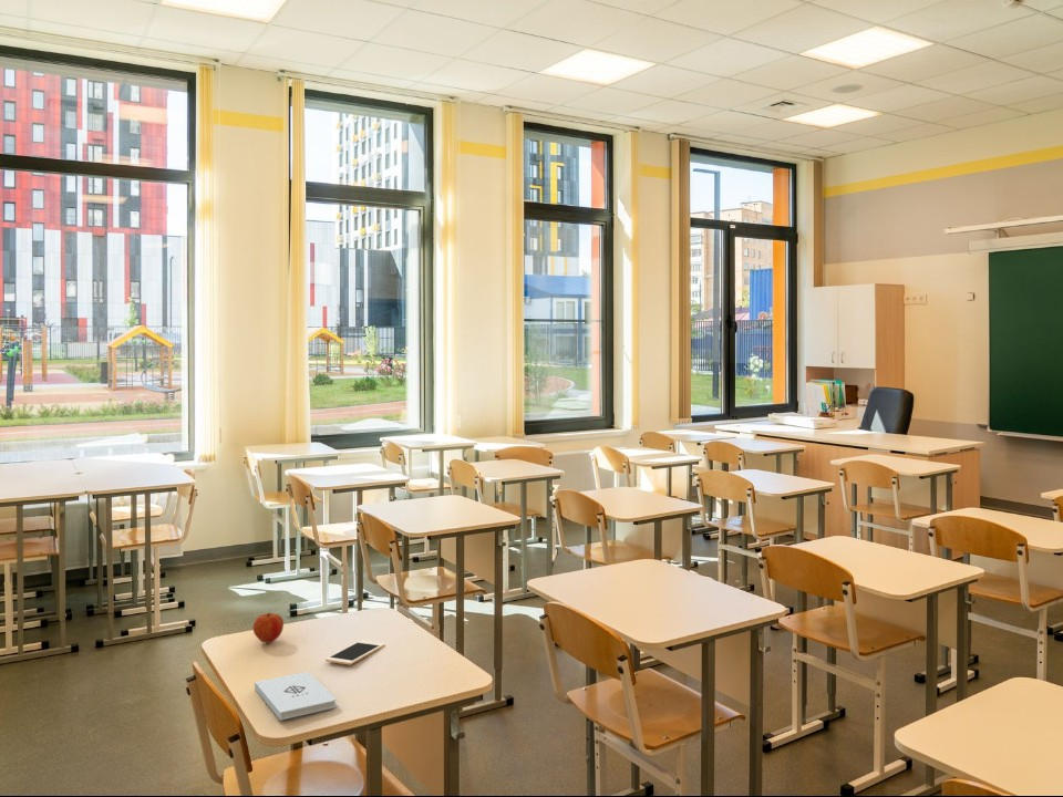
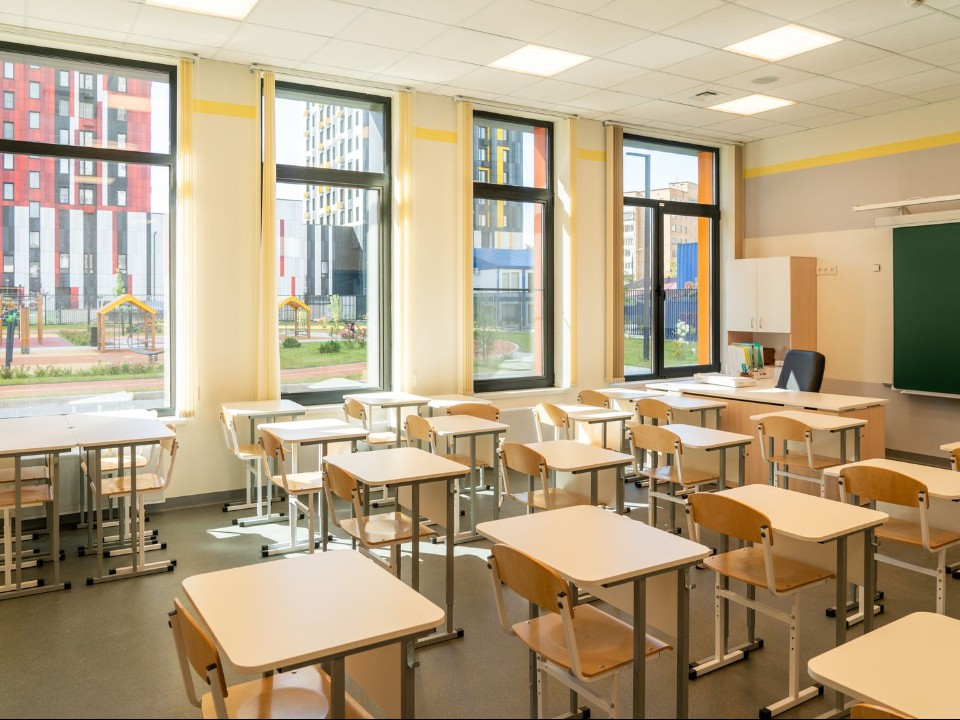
- cell phone (355, 652)
- notepad (295, 694)
- apple (268, 627)
